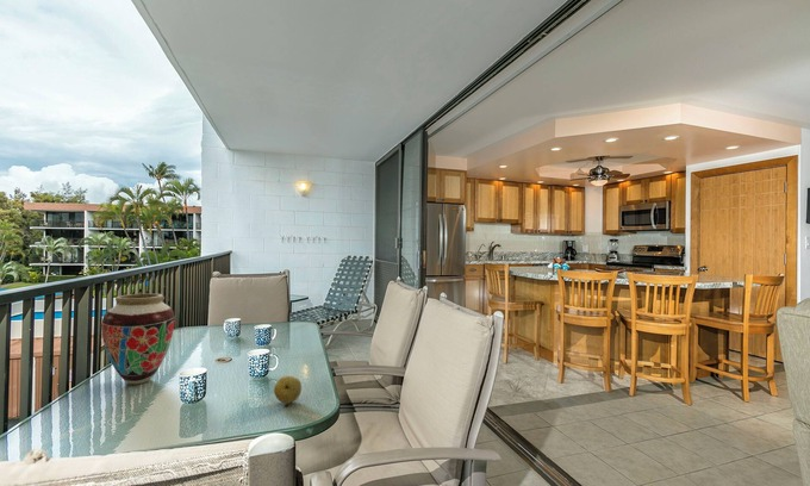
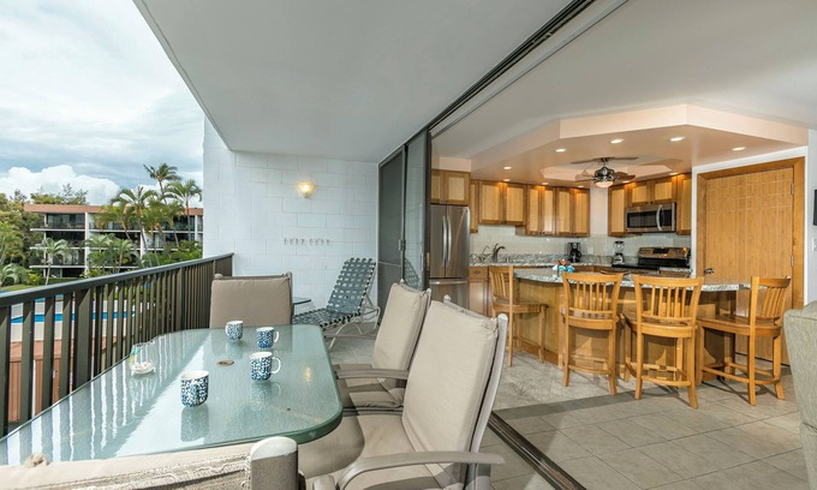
- fruit (287, 390)
- vase (139, 338)
